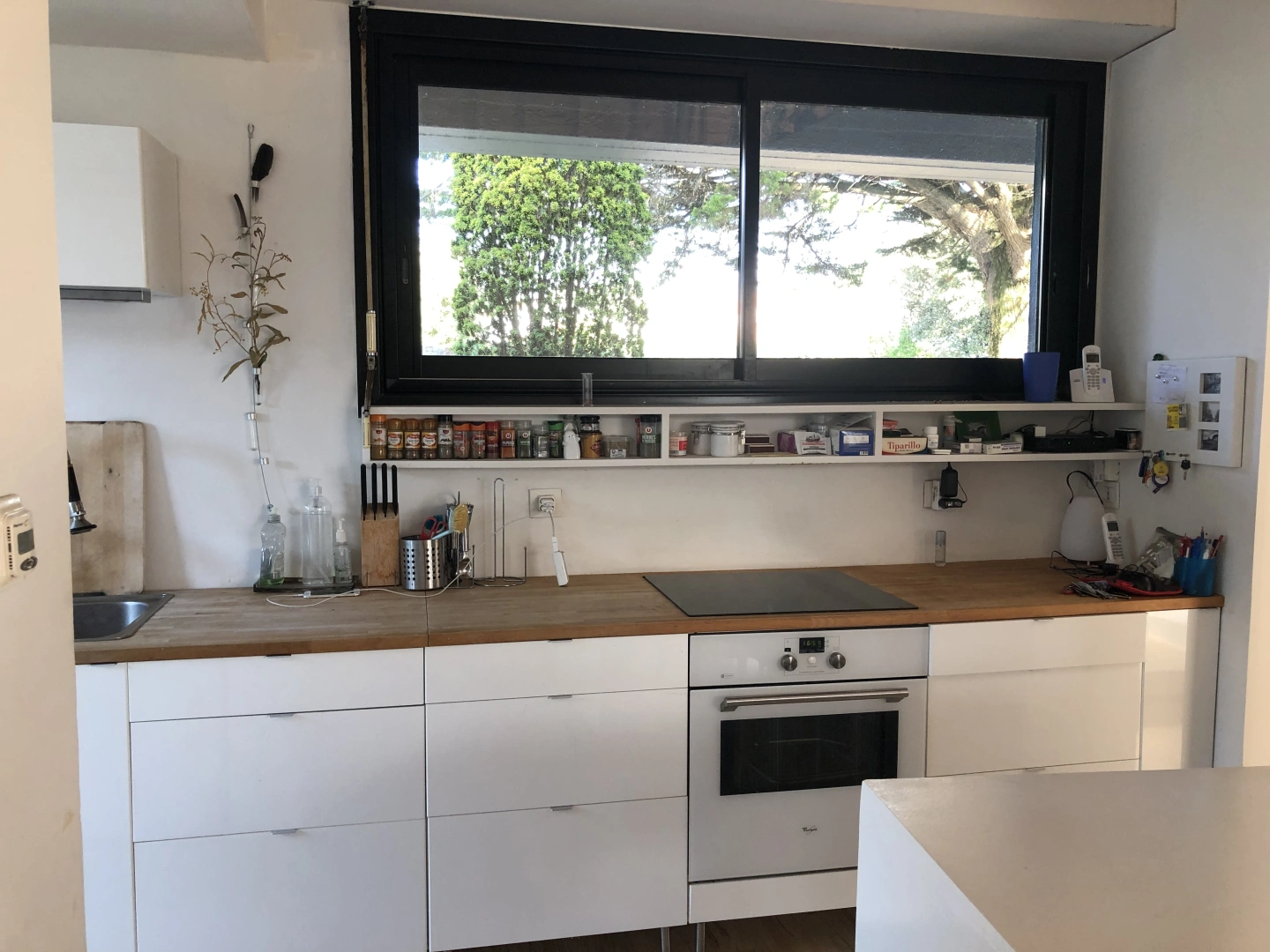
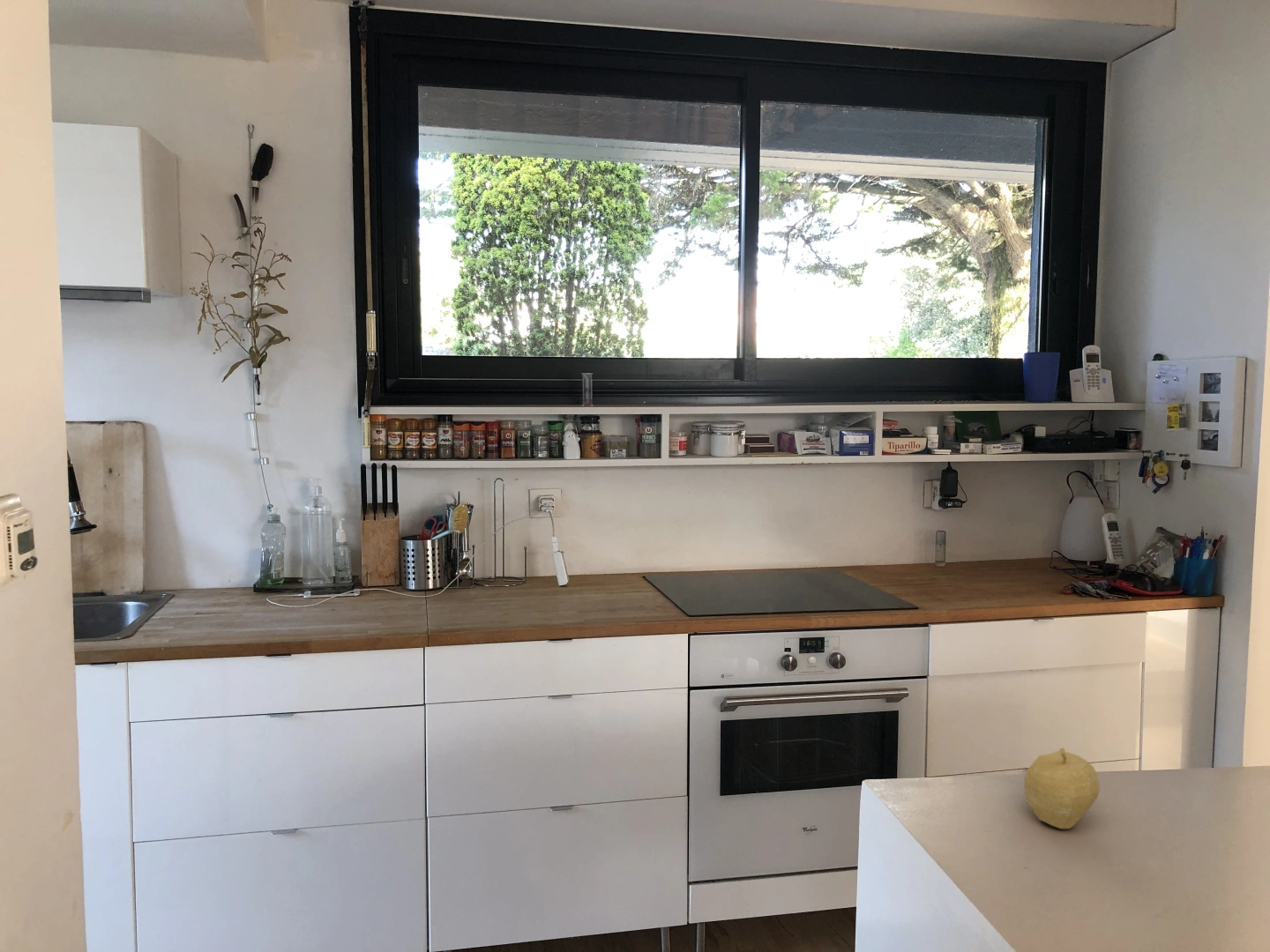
+ fruit (1061, 782)
